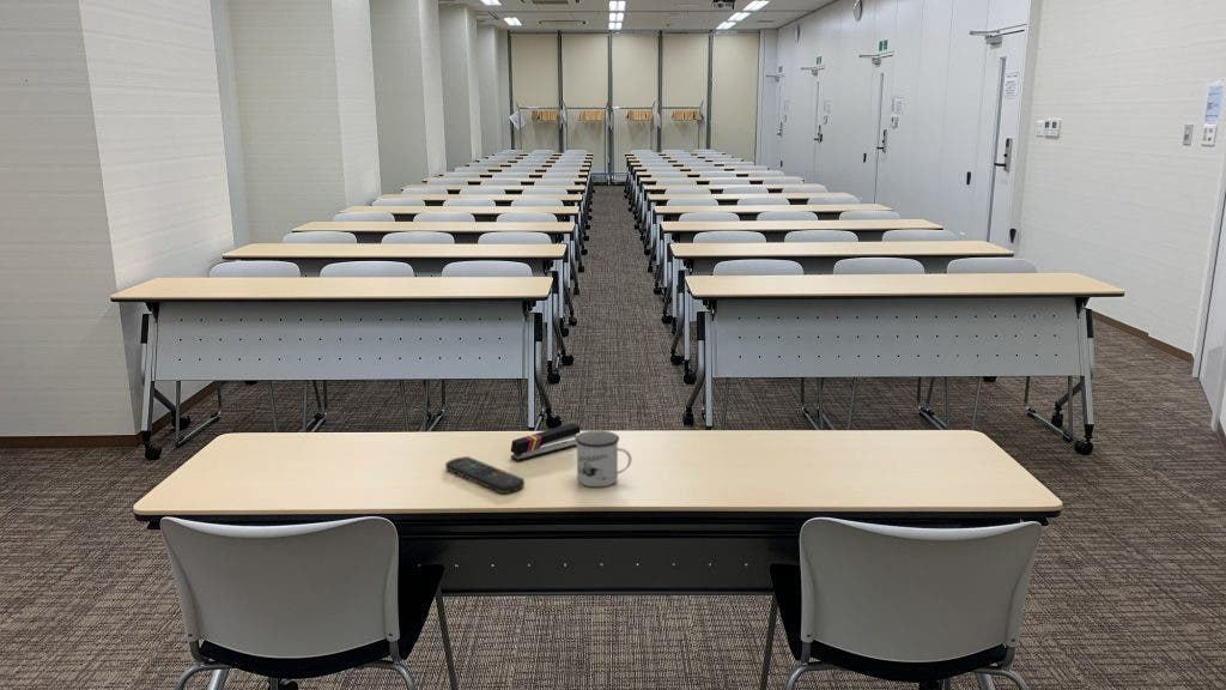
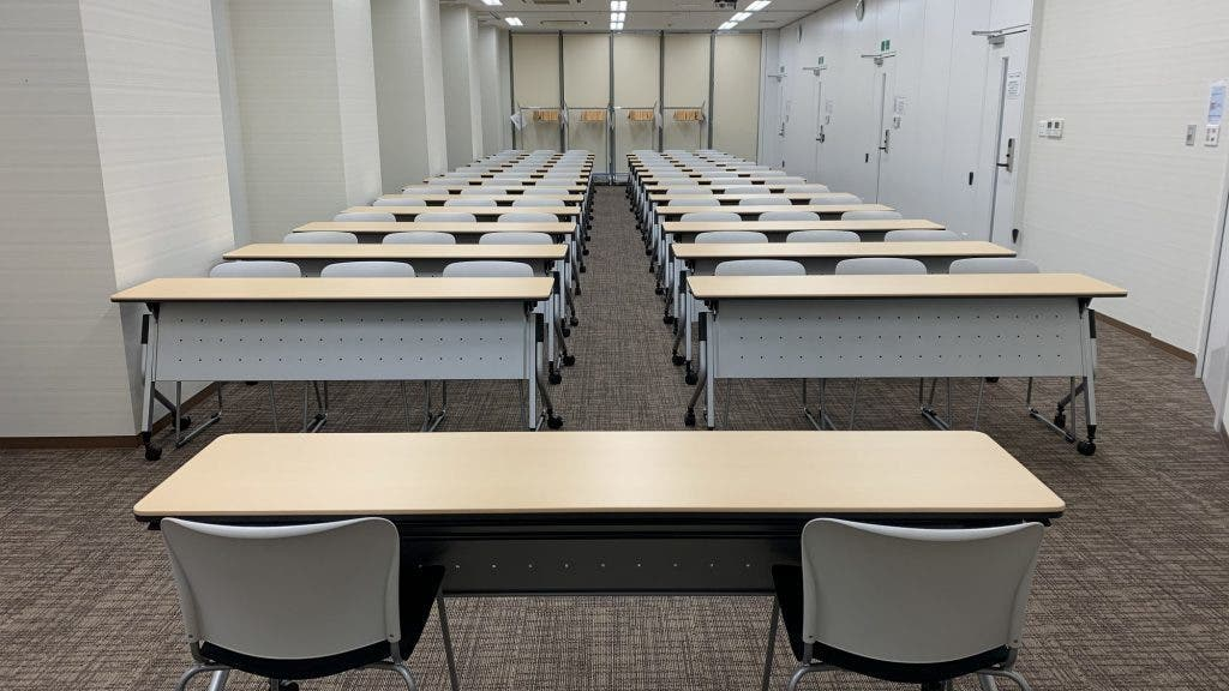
- mug (603, 459)
- remote control (484, 473)
- stapler (546, 441)
